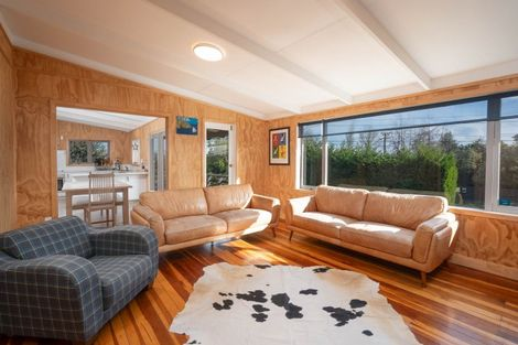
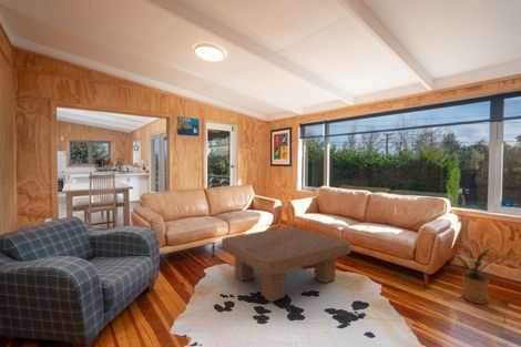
+ house plant (476, 272)
+ coffee table (284, 258)
